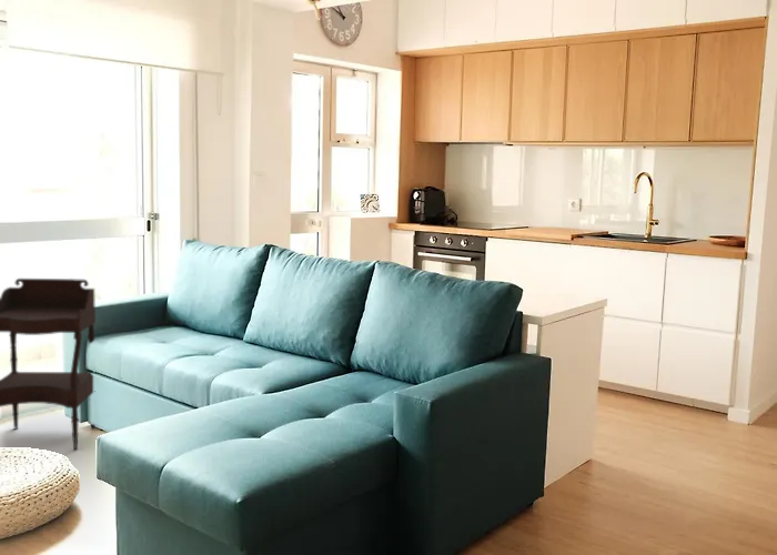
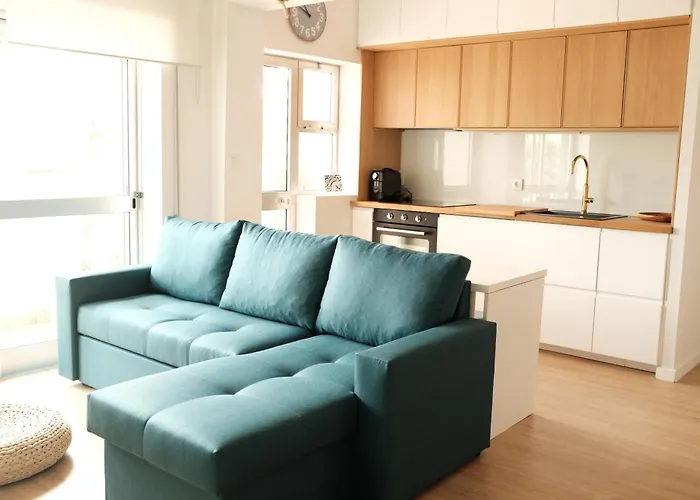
- side table (42, 372)
